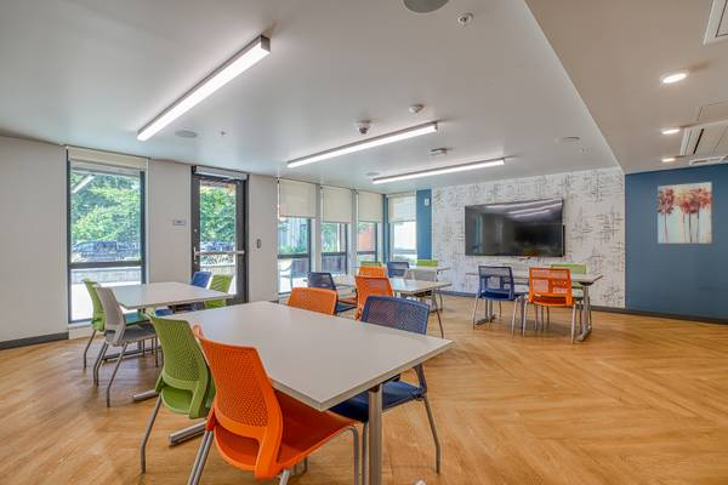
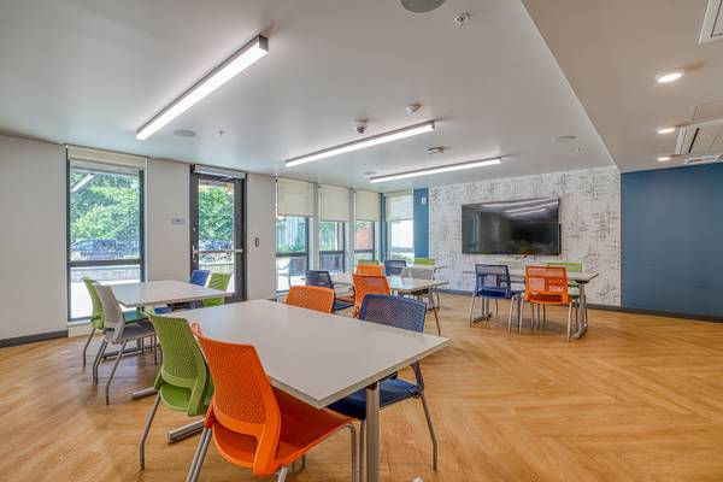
- wall art (683, 213)
